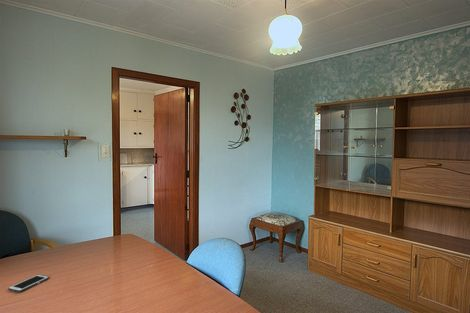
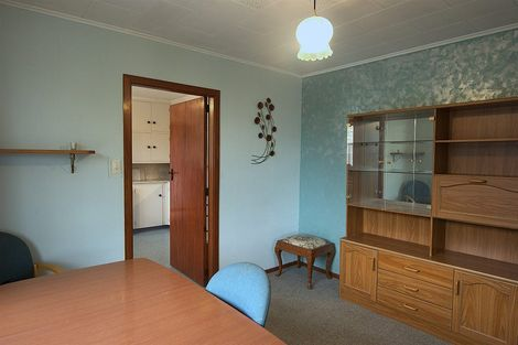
- cell phone (29, 282)
